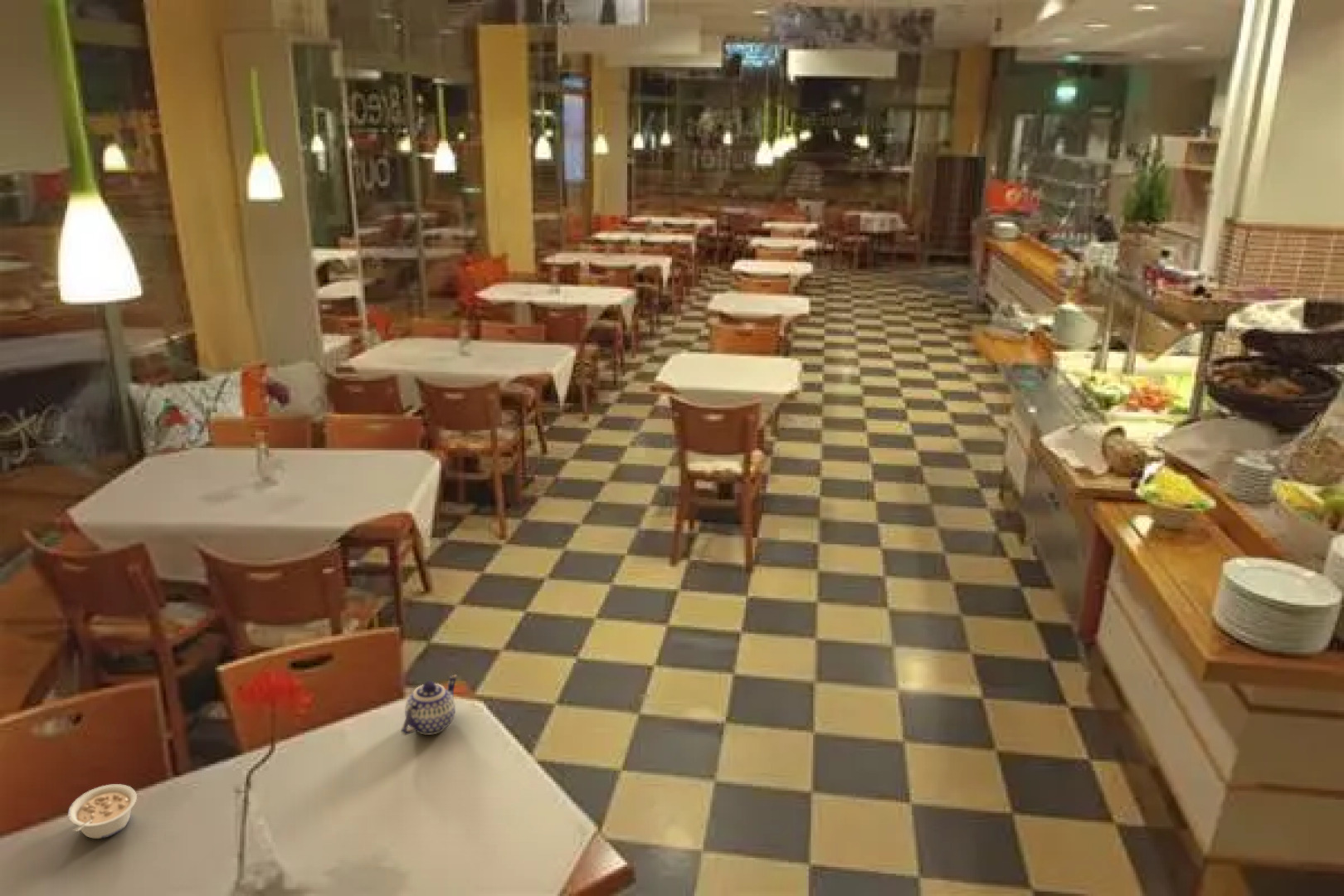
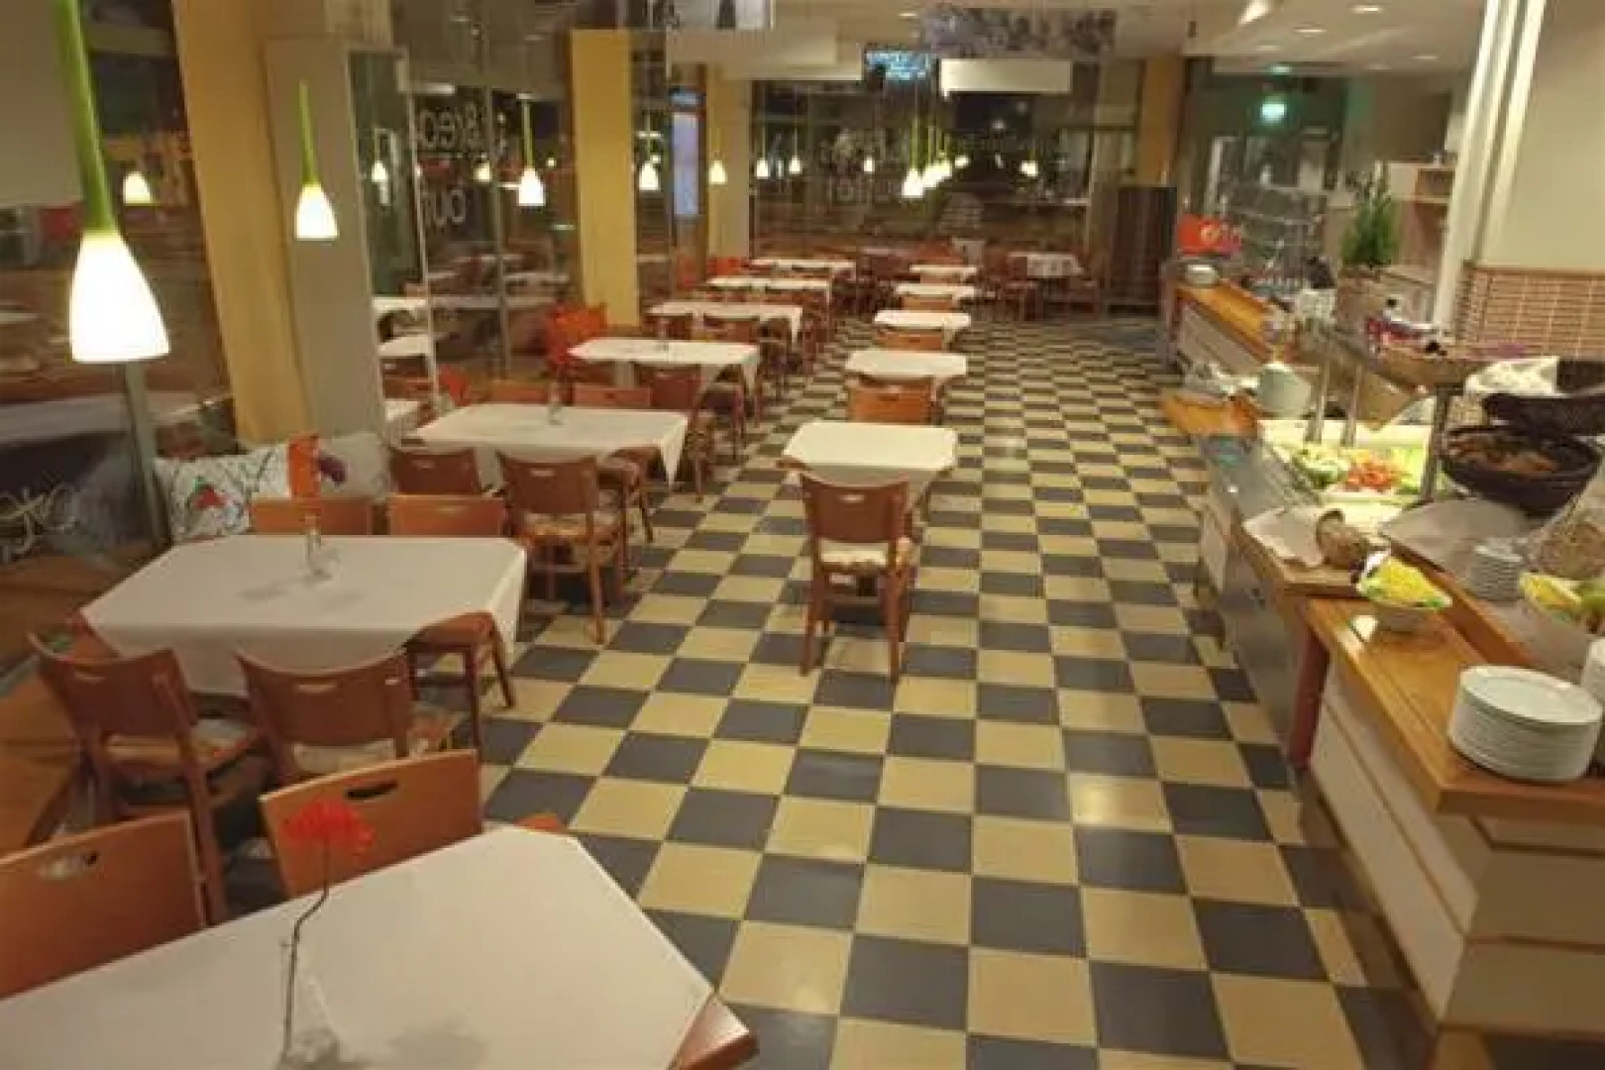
- teapot (431, 704)
- legume (104, 813)
